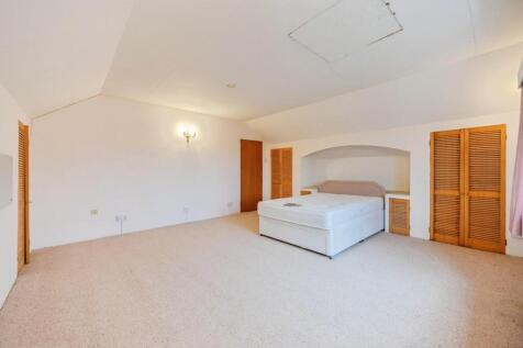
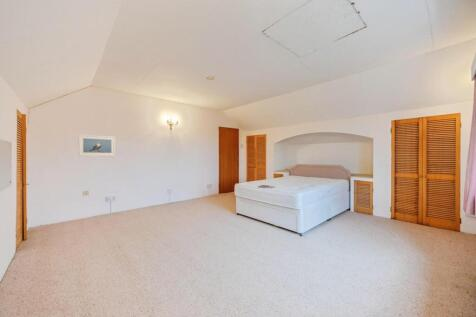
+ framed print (97, 145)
